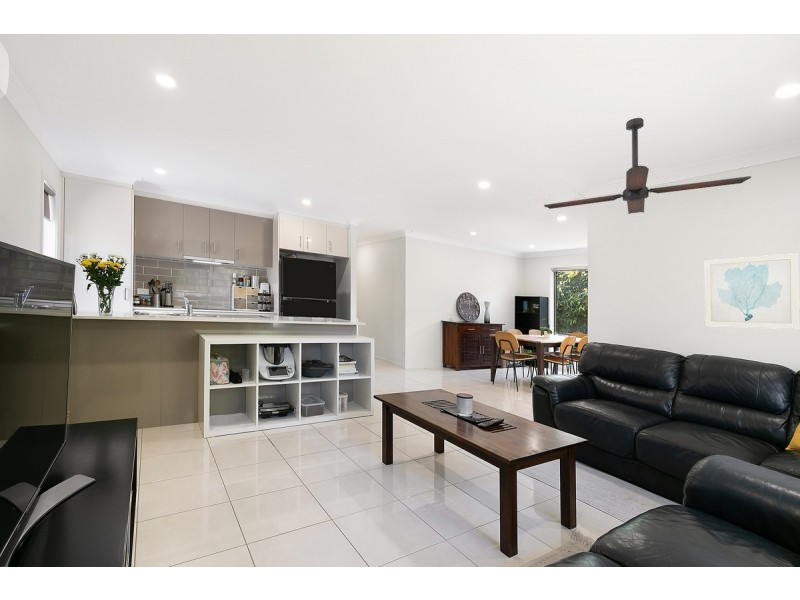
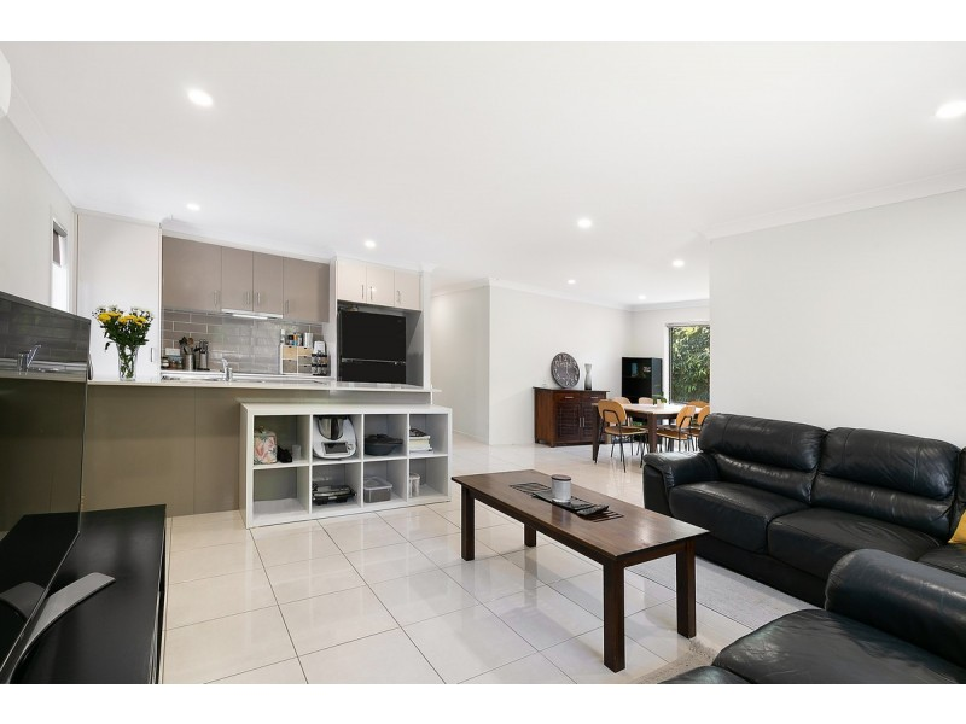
- wall art (748, 292)
- ceiling fan (634, 160)
